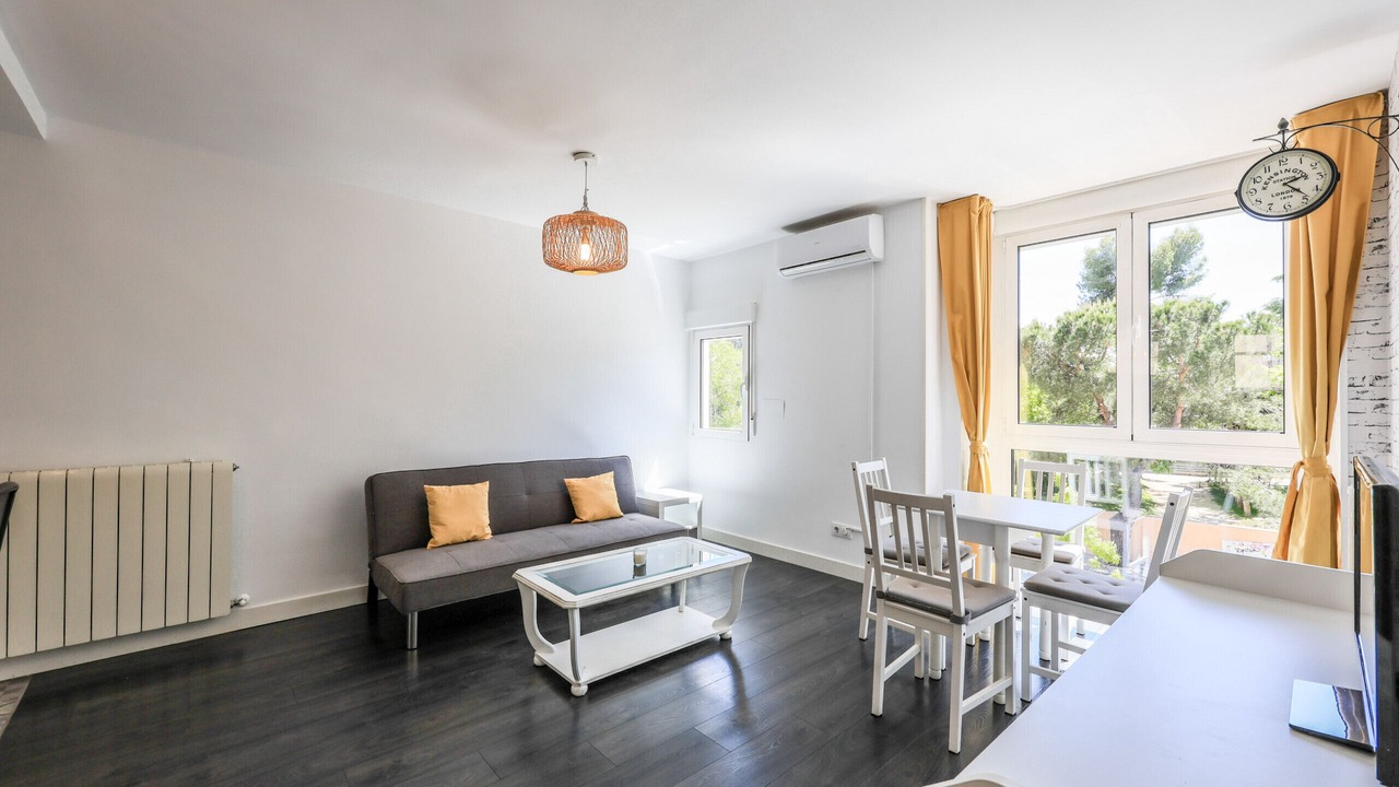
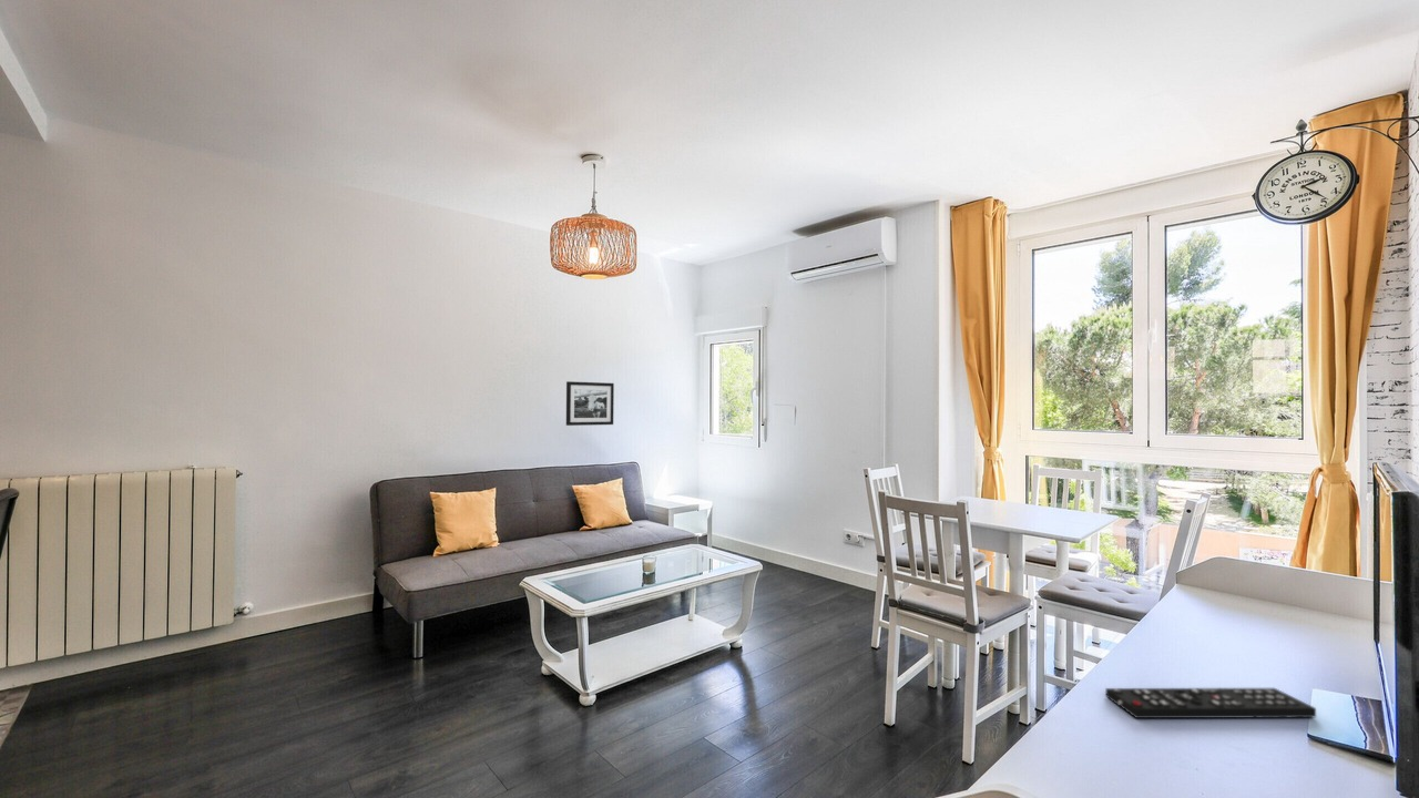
+ picture frame (590, 403)
+ remote control (1206, 700)
